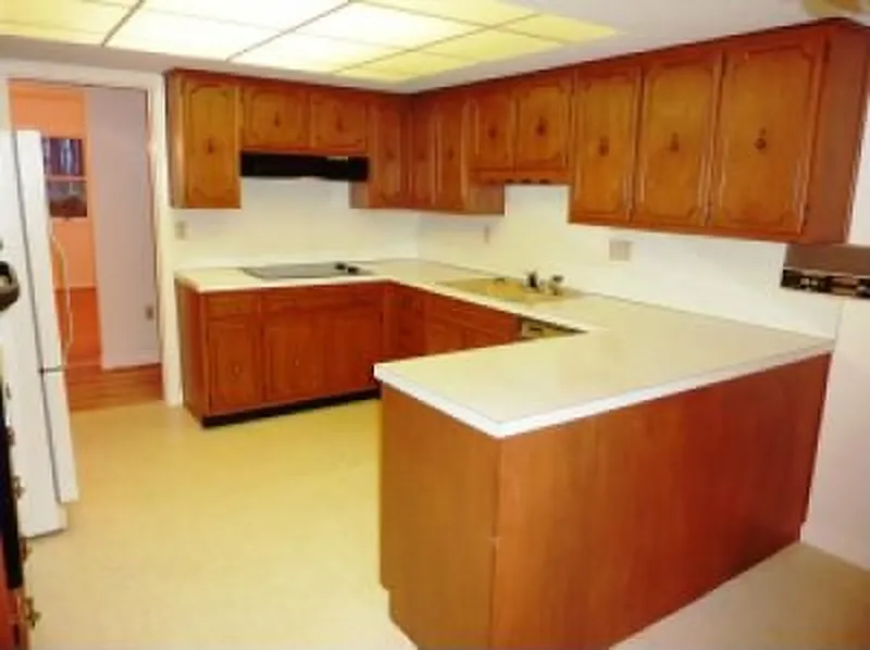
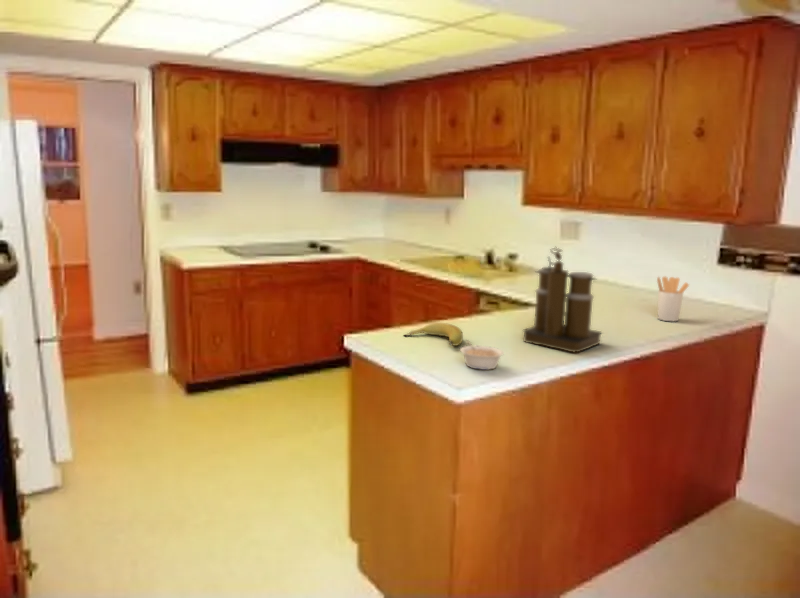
+ legume (479, 356)
+ utensil holder (669, 297)
+ coffee maker (564, 294)
+ banana (433, 332)
